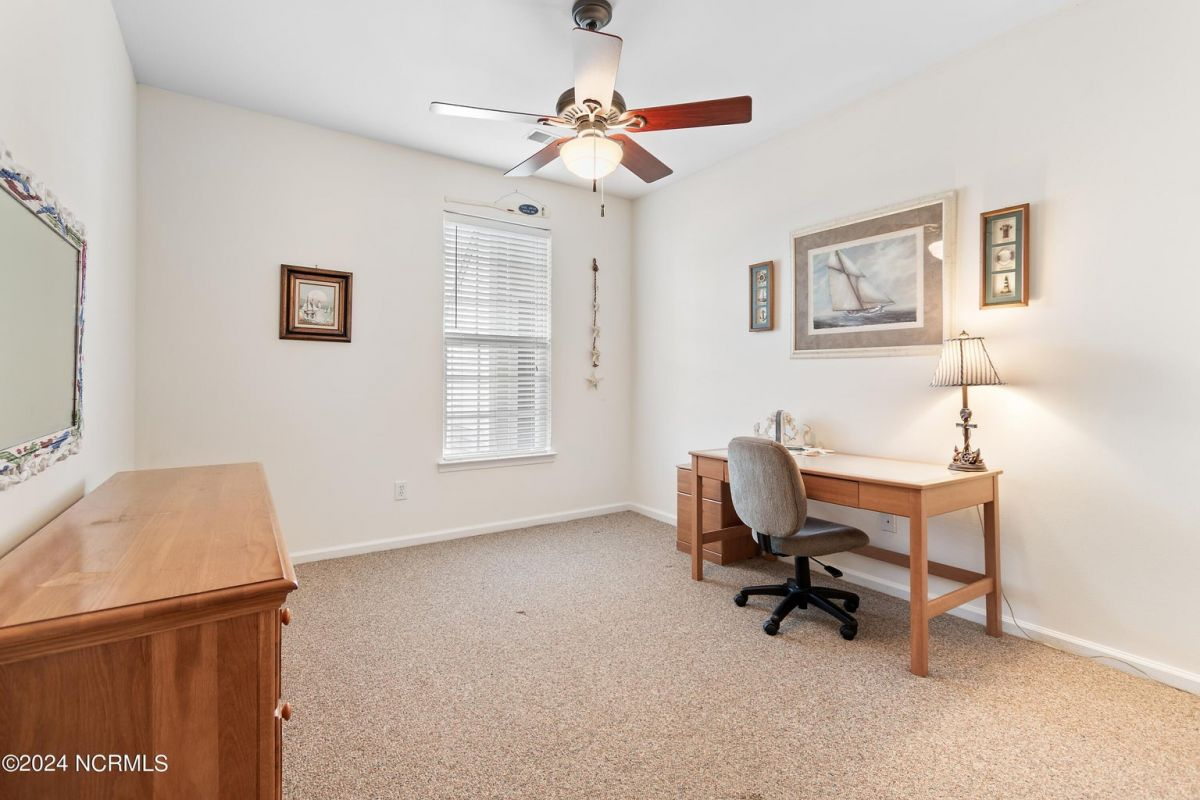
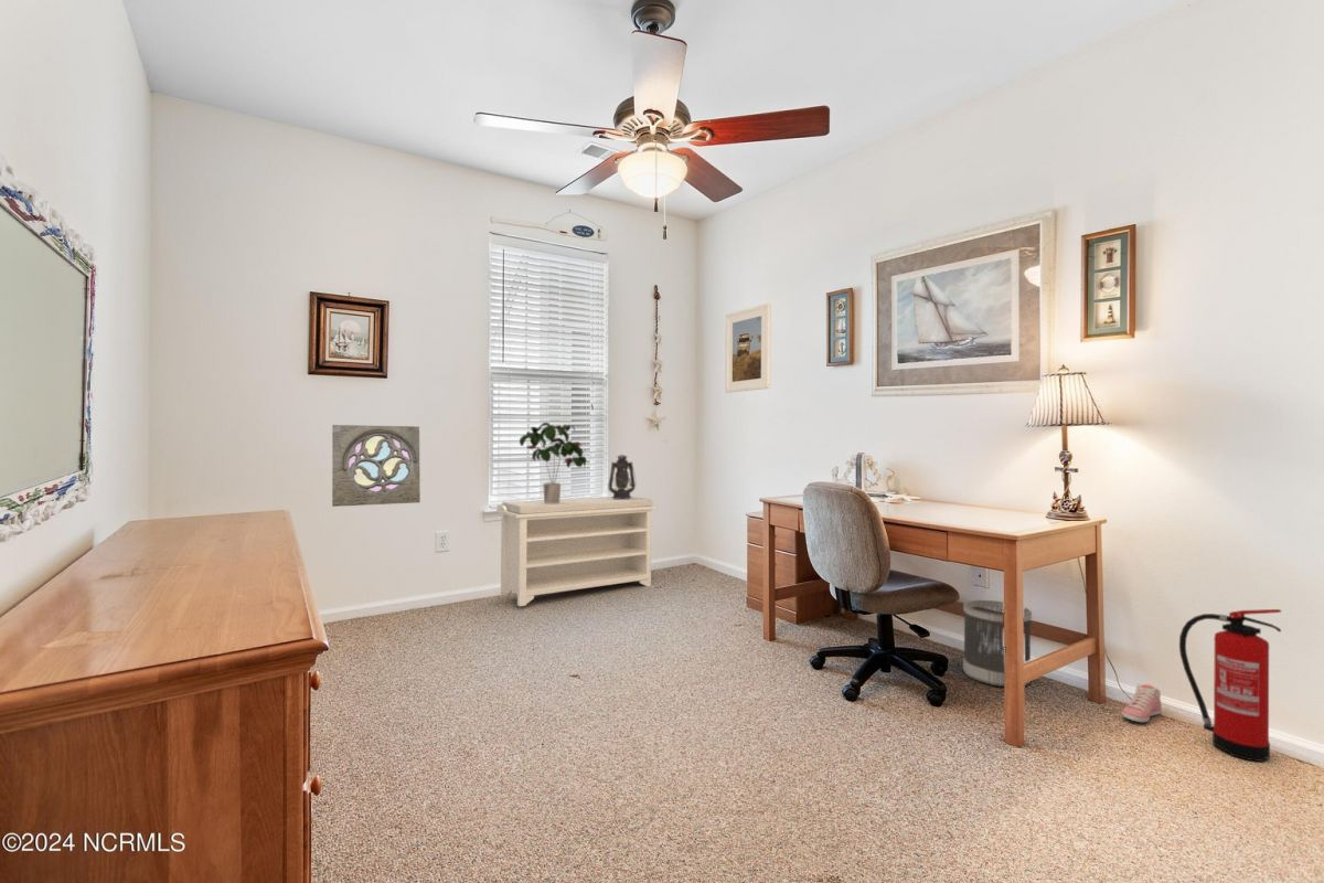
+ sneaker (1141, 701)
+ wastebasket (996, 641)
+ lantern (622, 476)
+ wall ornament (377, 465)
+ bench (579, 545)
+ fire extinguisher (1227, 673)
+ potted plant (554, 462)
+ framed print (747, 350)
